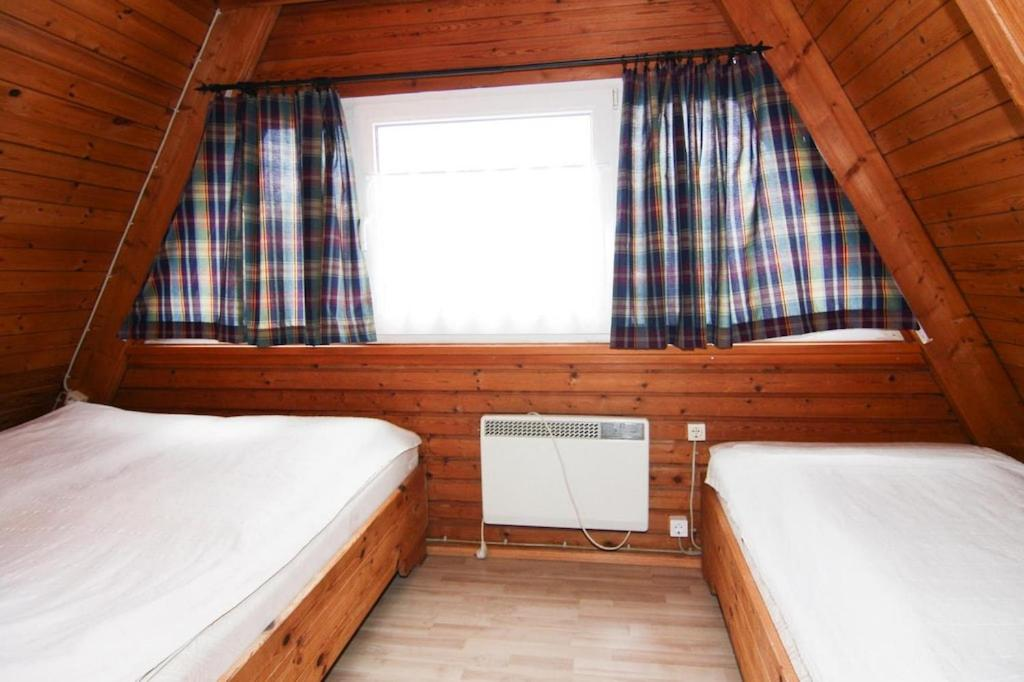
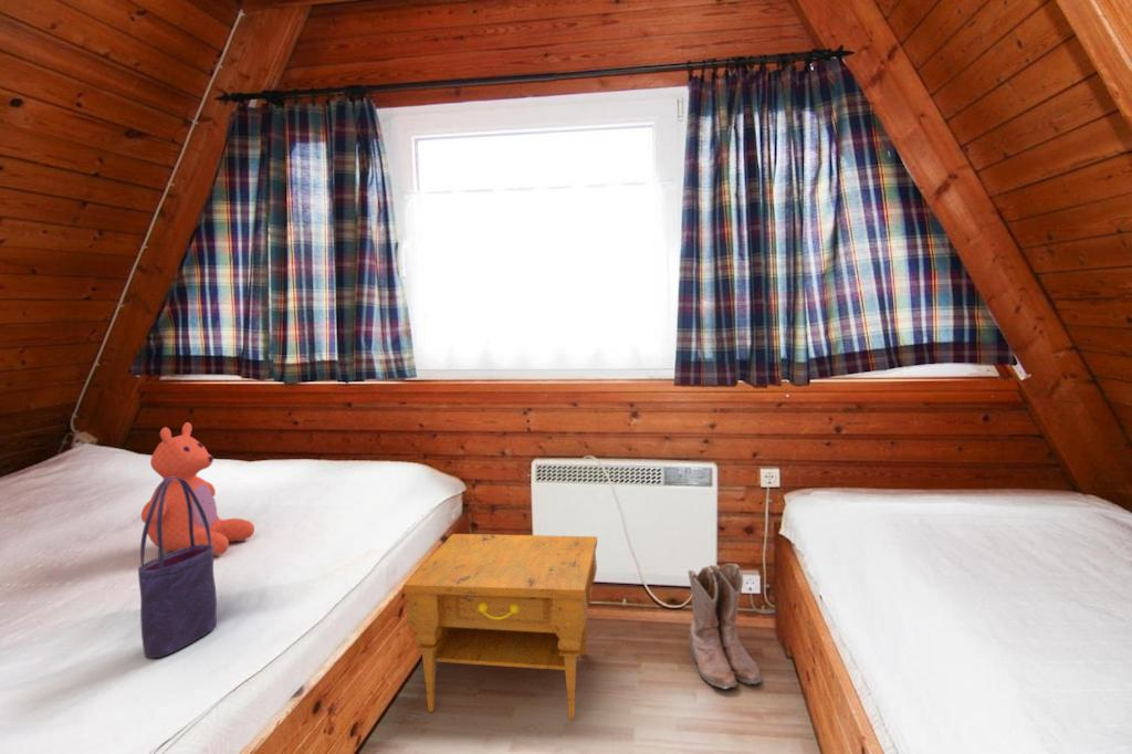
+ boots (723, 619)
+ nightstand (511, 620)
+ tote bag (177, 559)
+ teddy bear (198, 486)
